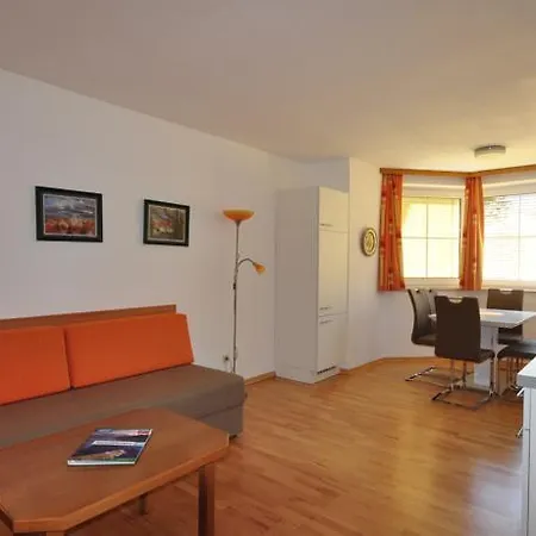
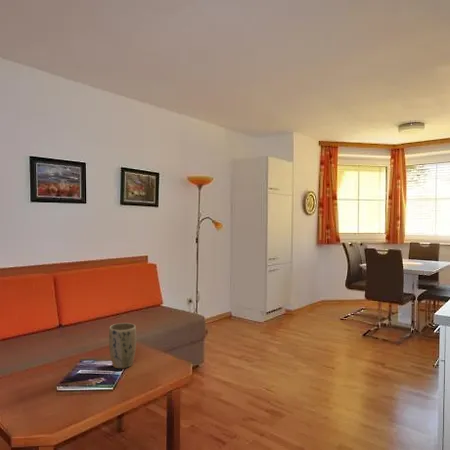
+ plant pot (122, 345)
